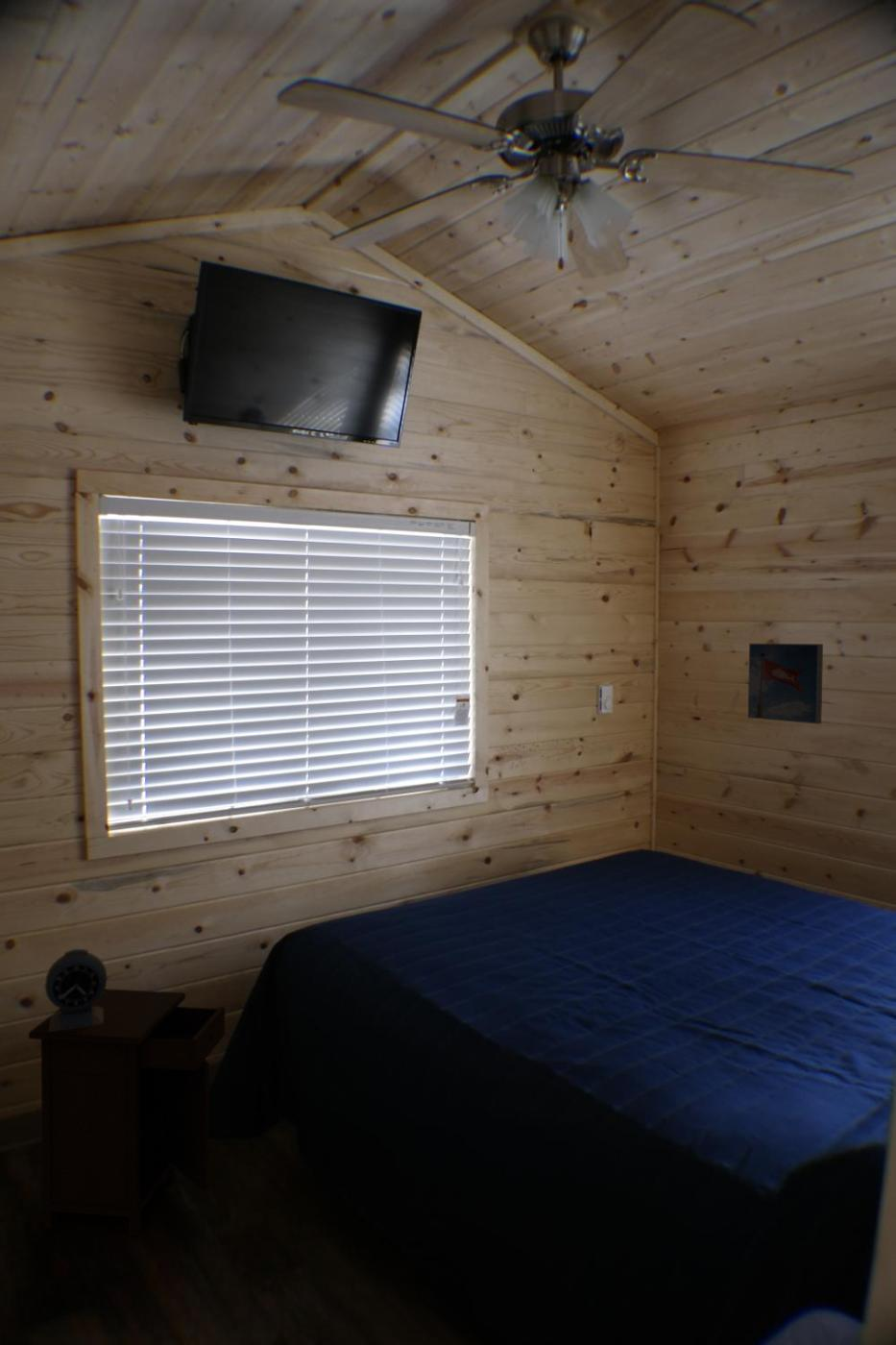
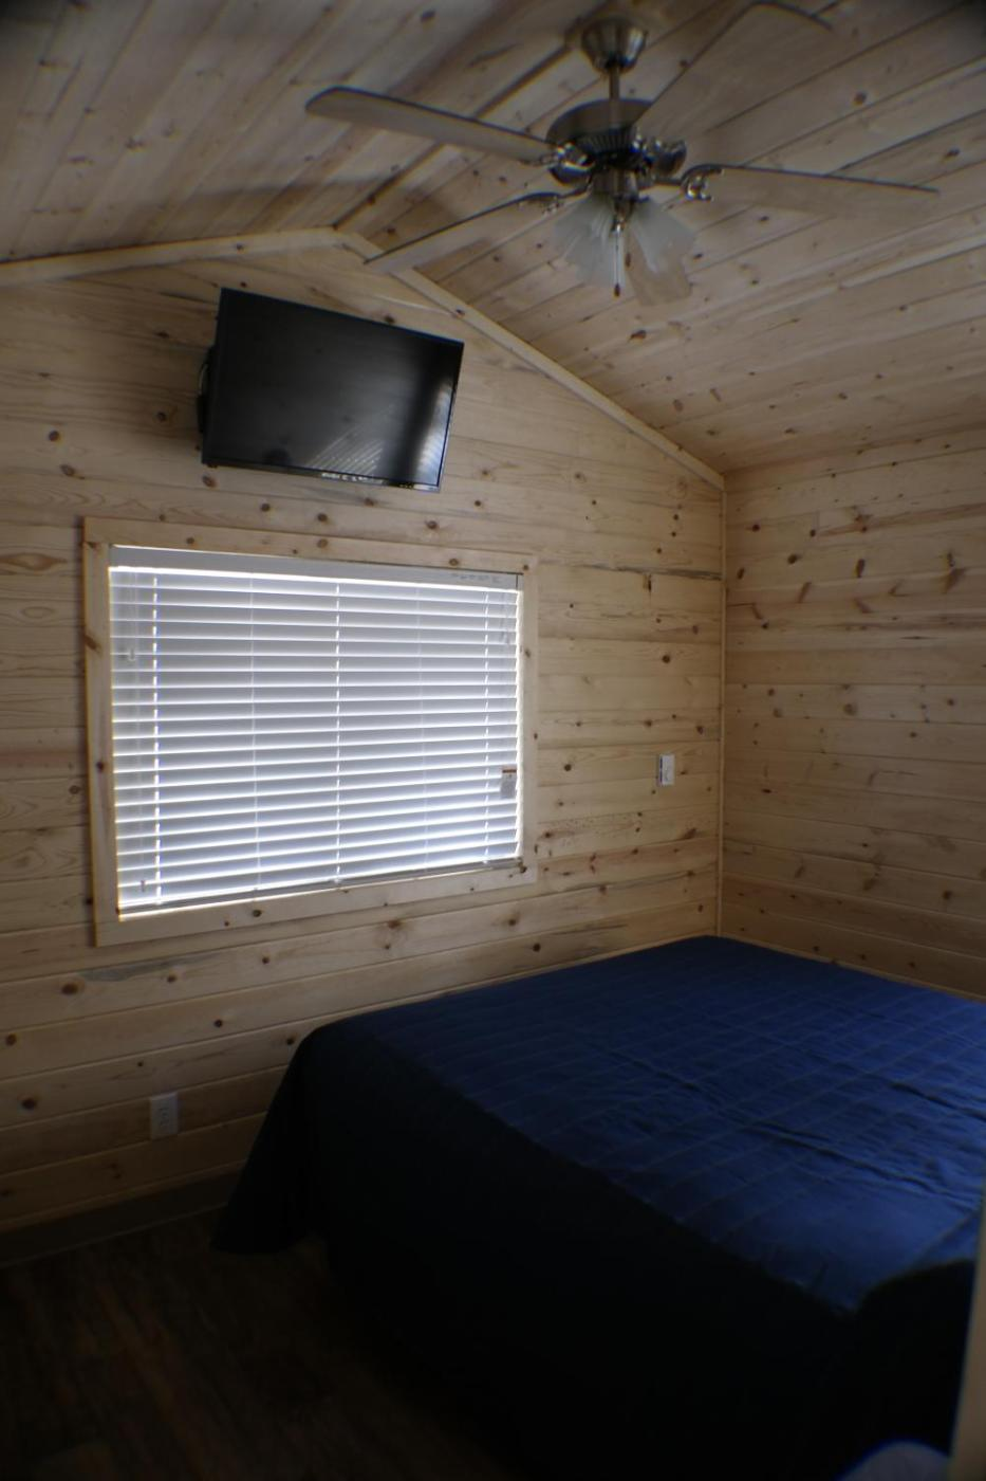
- nightstand (135, 1108)
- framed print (784, 682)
- alarm clock (76, 984)
